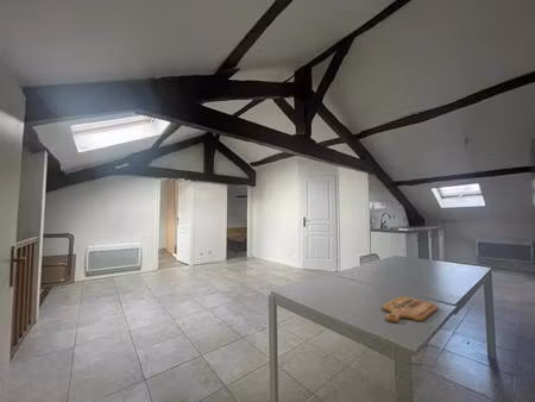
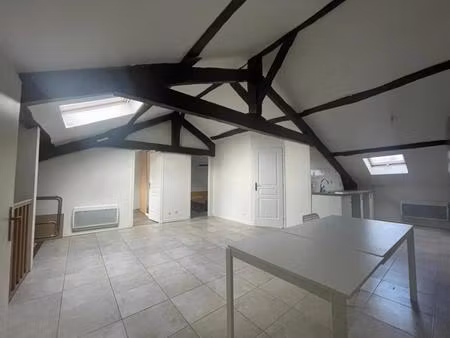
- cutting board (405, 309)
